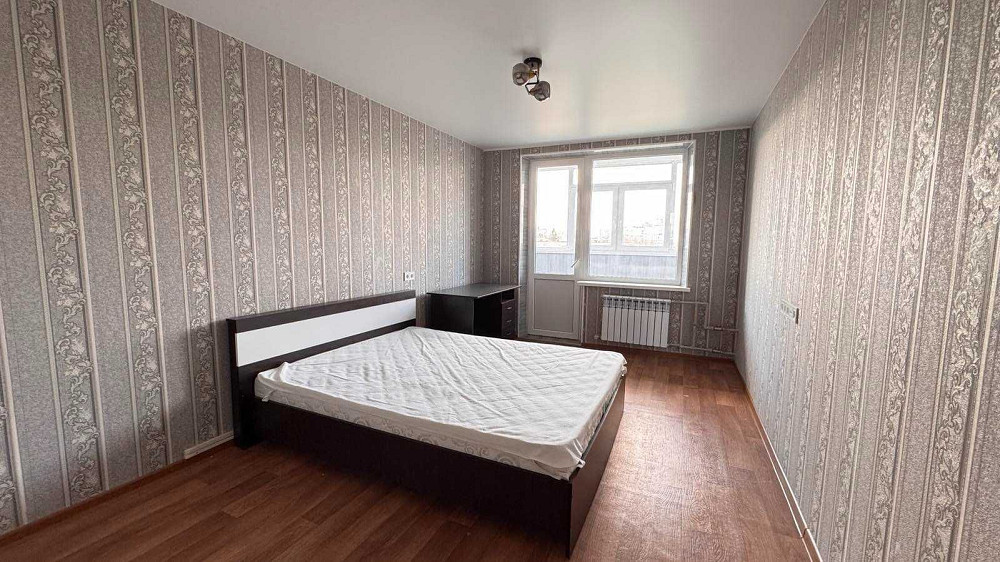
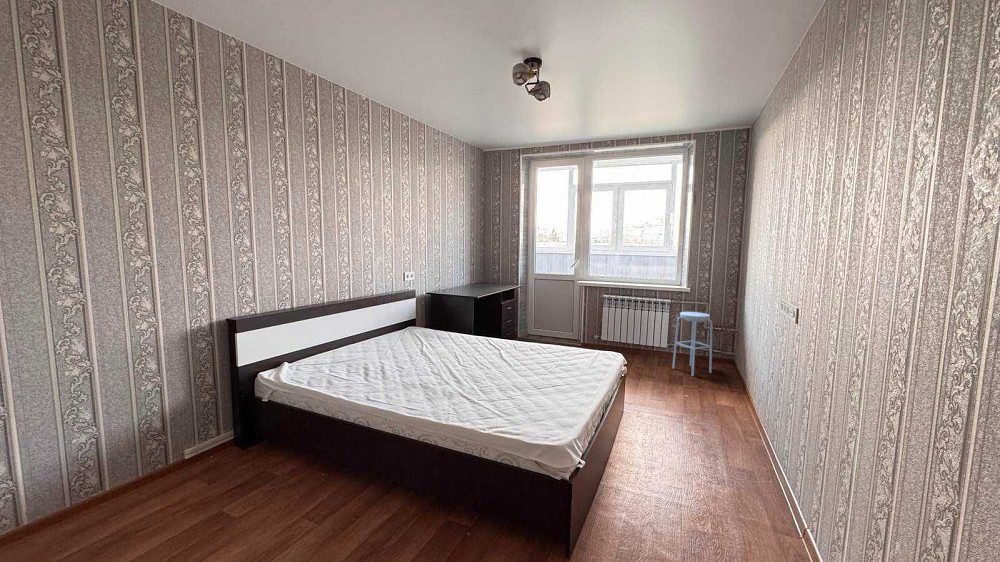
+ stool (693, 342)
